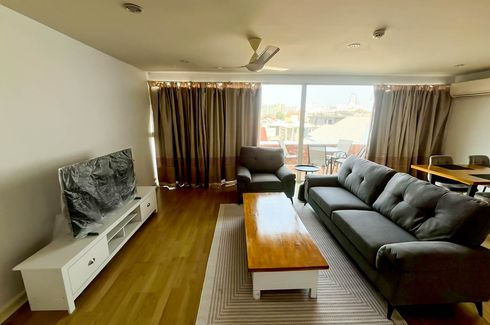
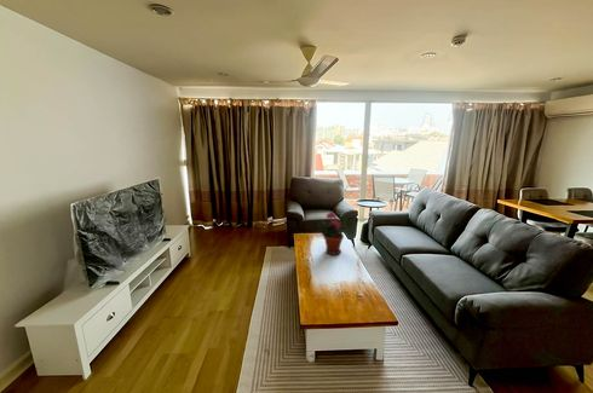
+ potted plant (333, 232)
